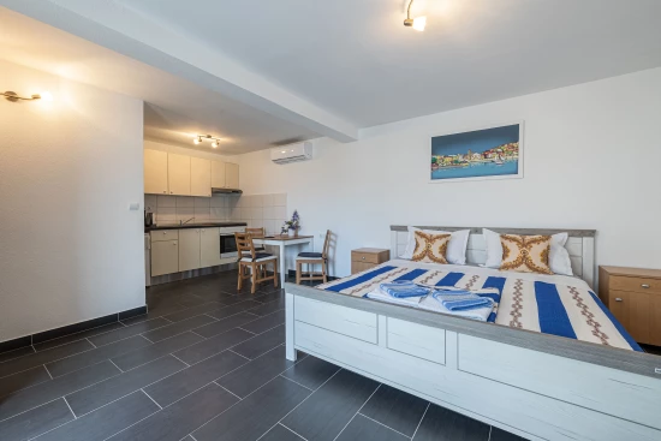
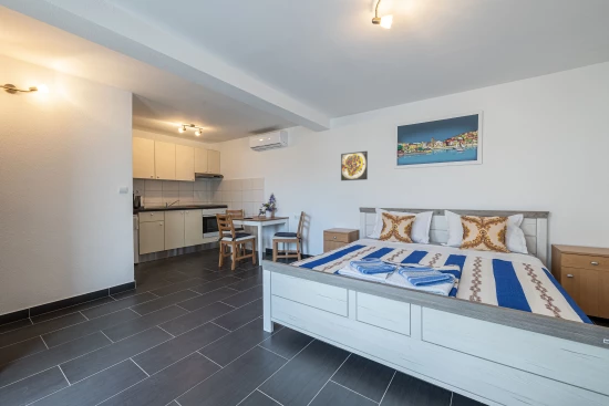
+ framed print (353, 166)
